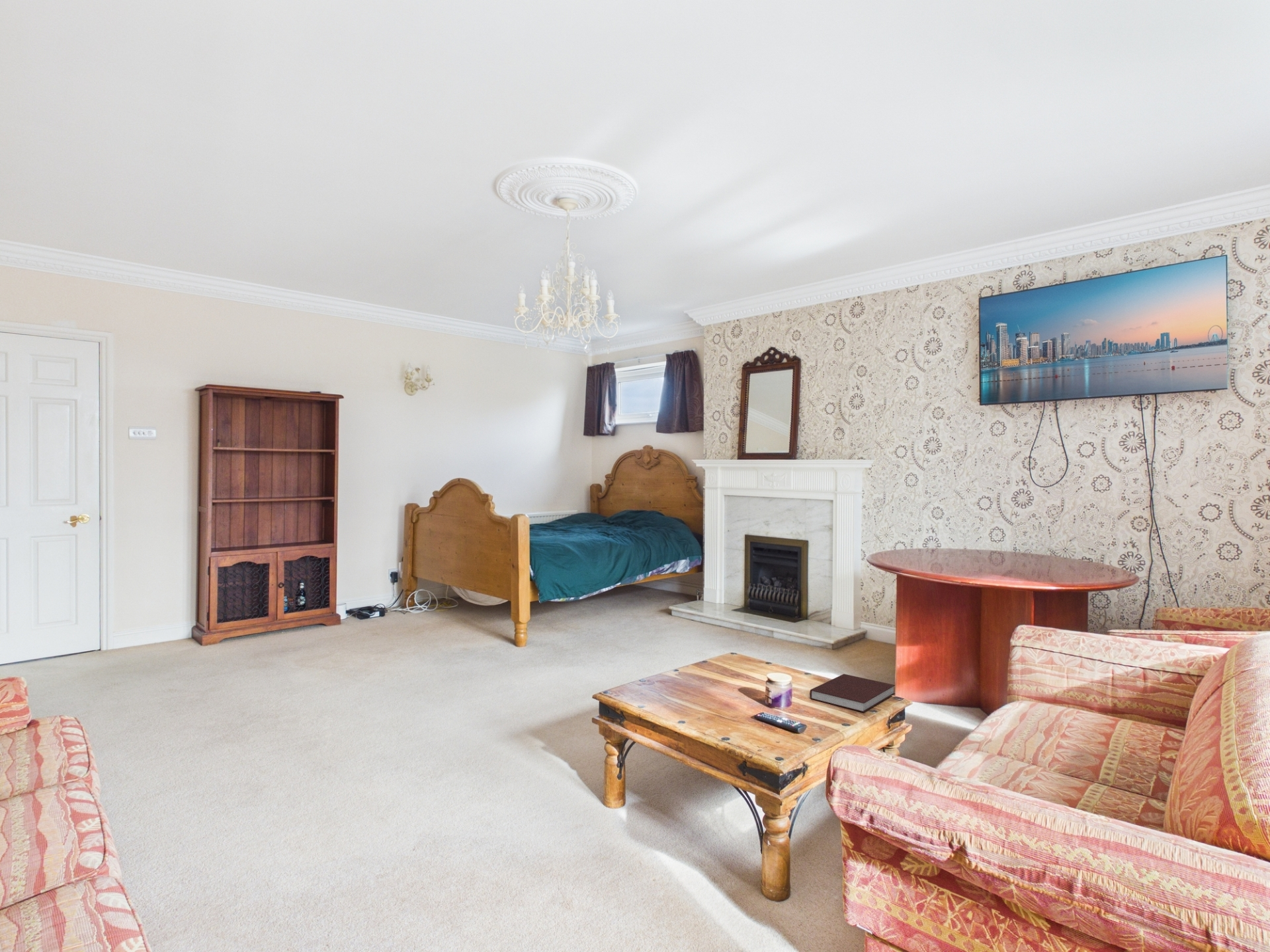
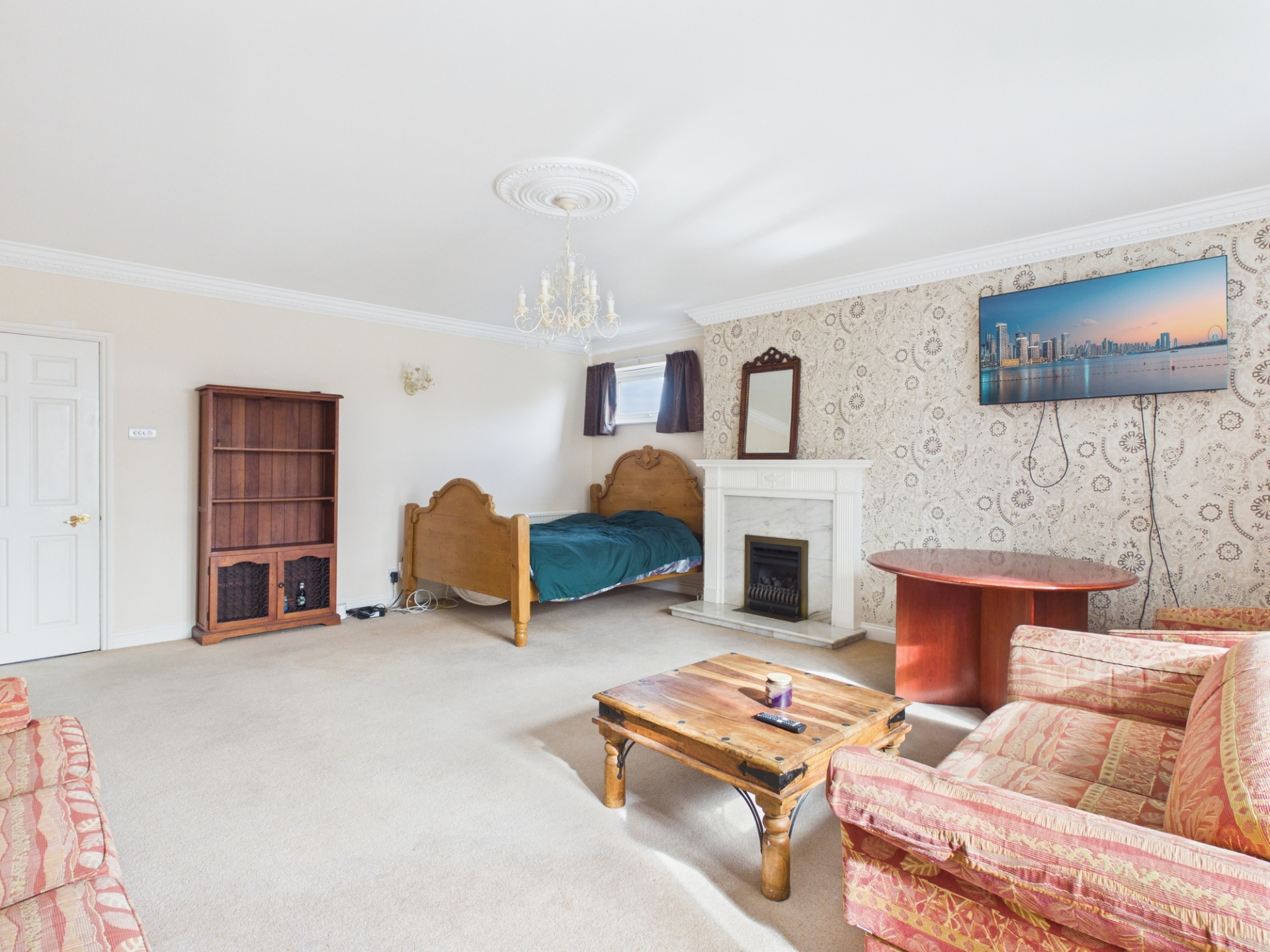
- notebook (853, 692)
